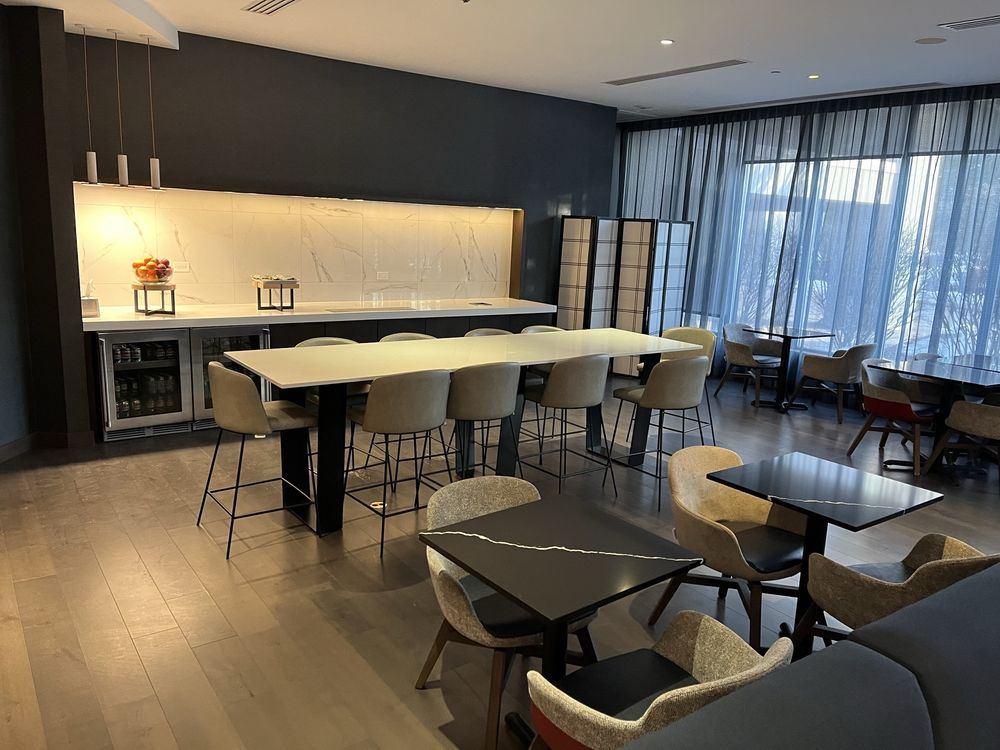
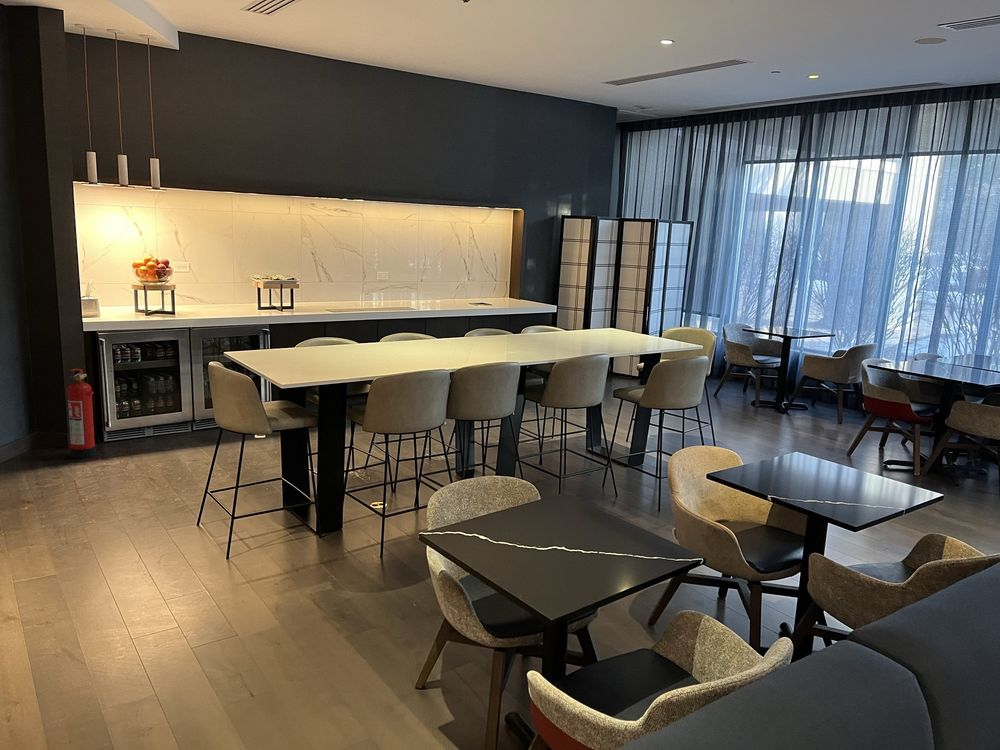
+ fire extinguisher (81, 411)
